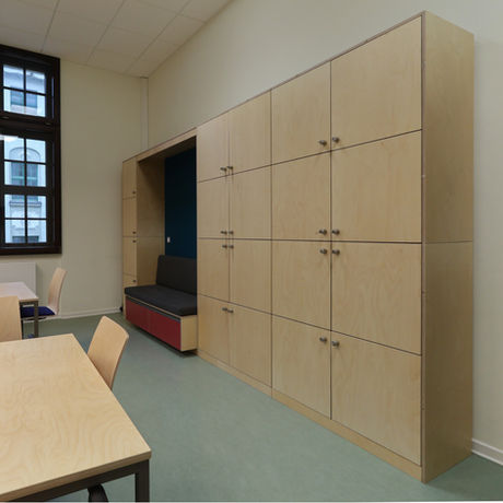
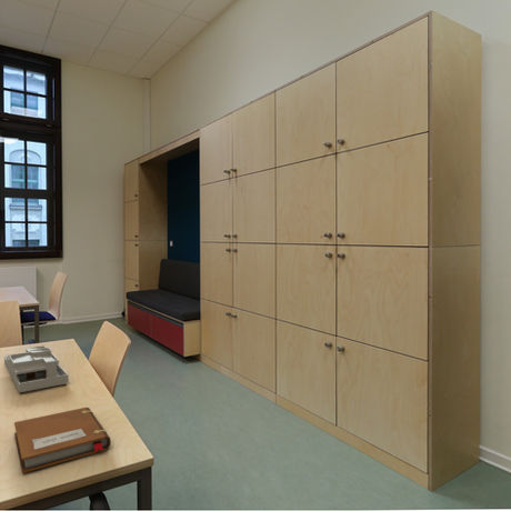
+ notebook (61, 435)
+ desk organizer (33, 362)
